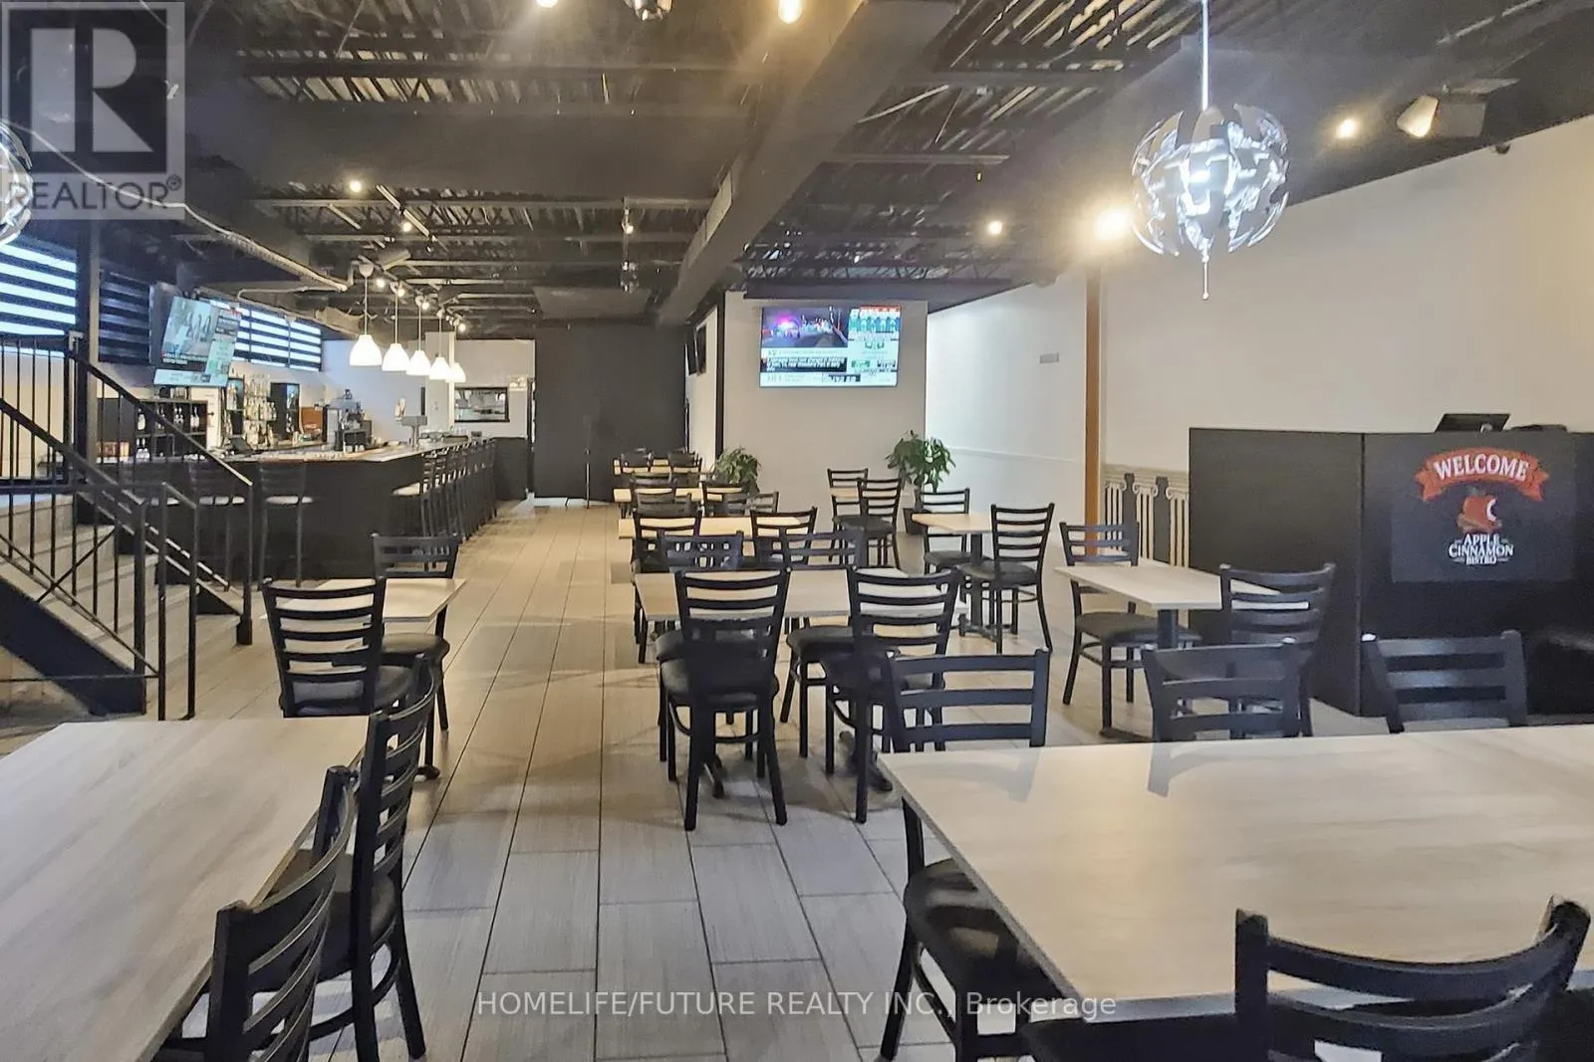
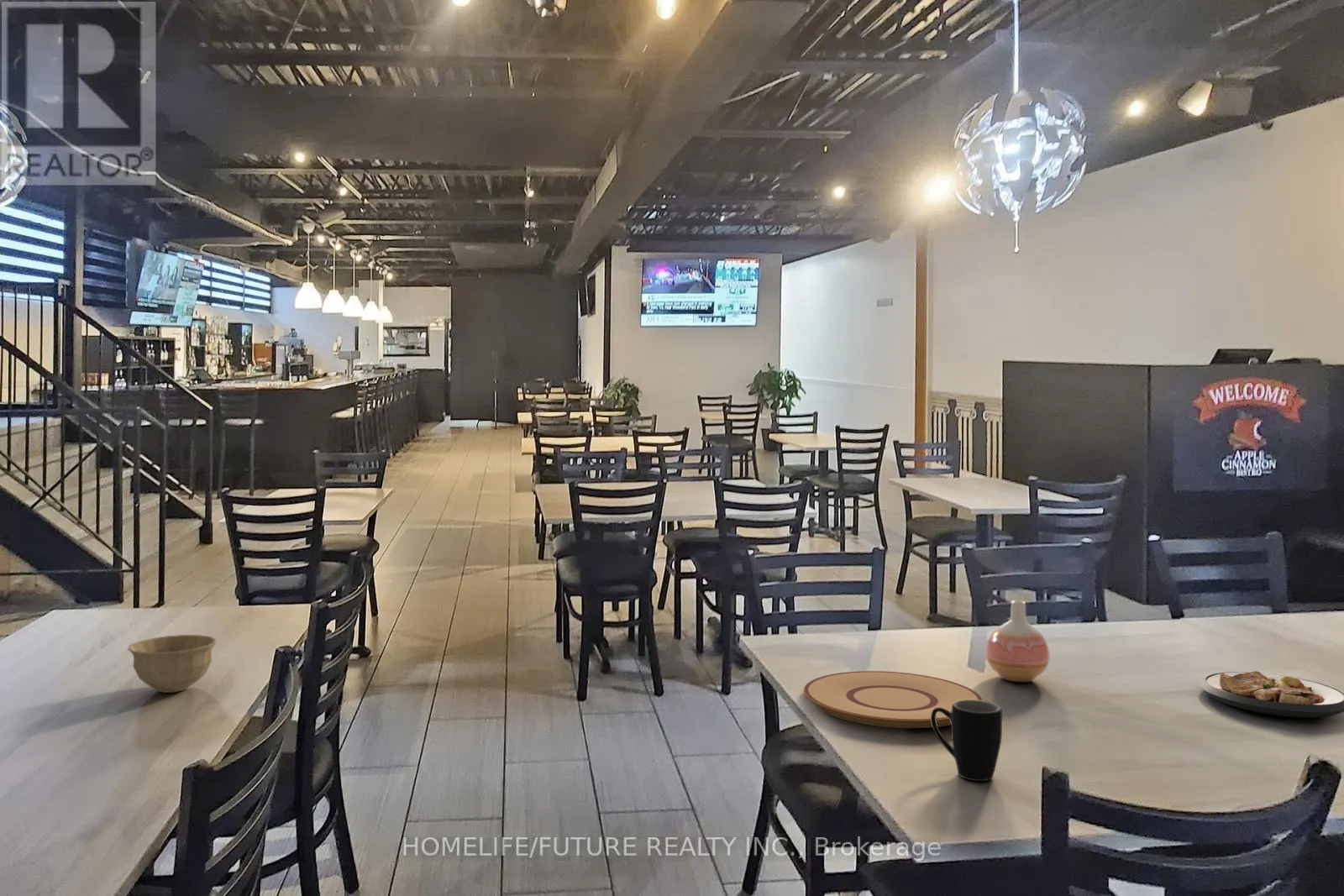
+ vase (1017, 640)
+ plate (1273, 688)
+ bowl (173, 666)
+ mug (964, 737)
+ plate (891, 698)
